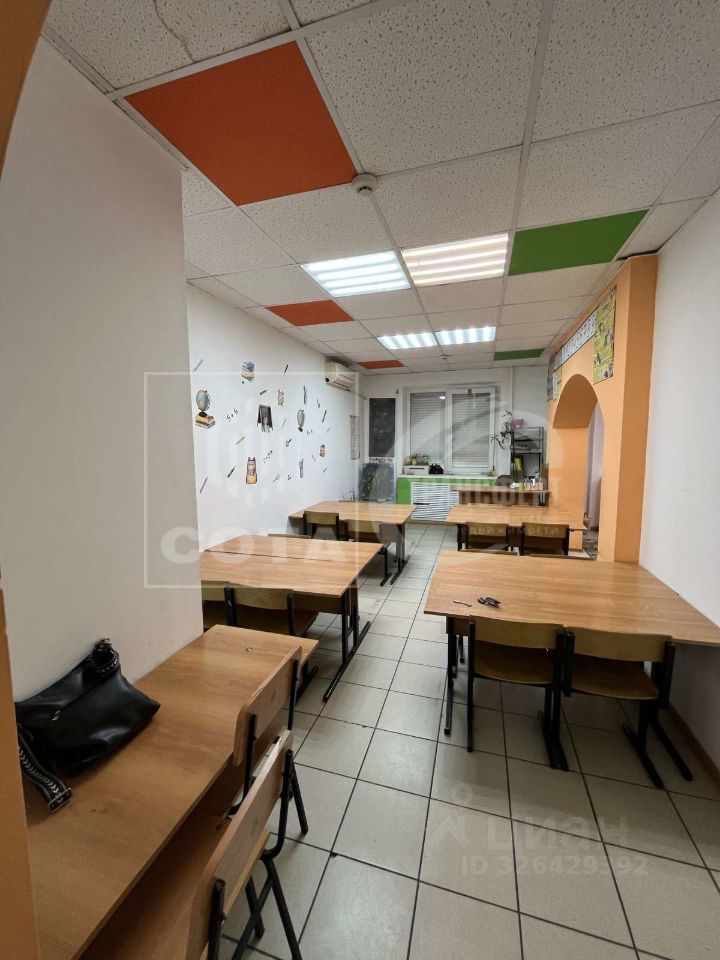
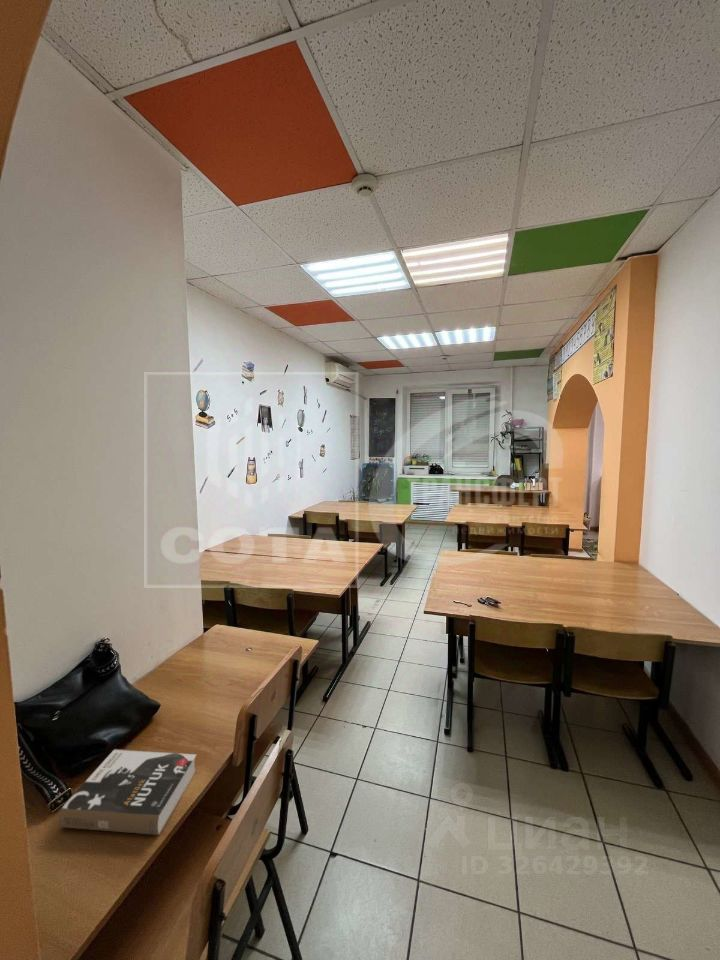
+ book (134, 788)
